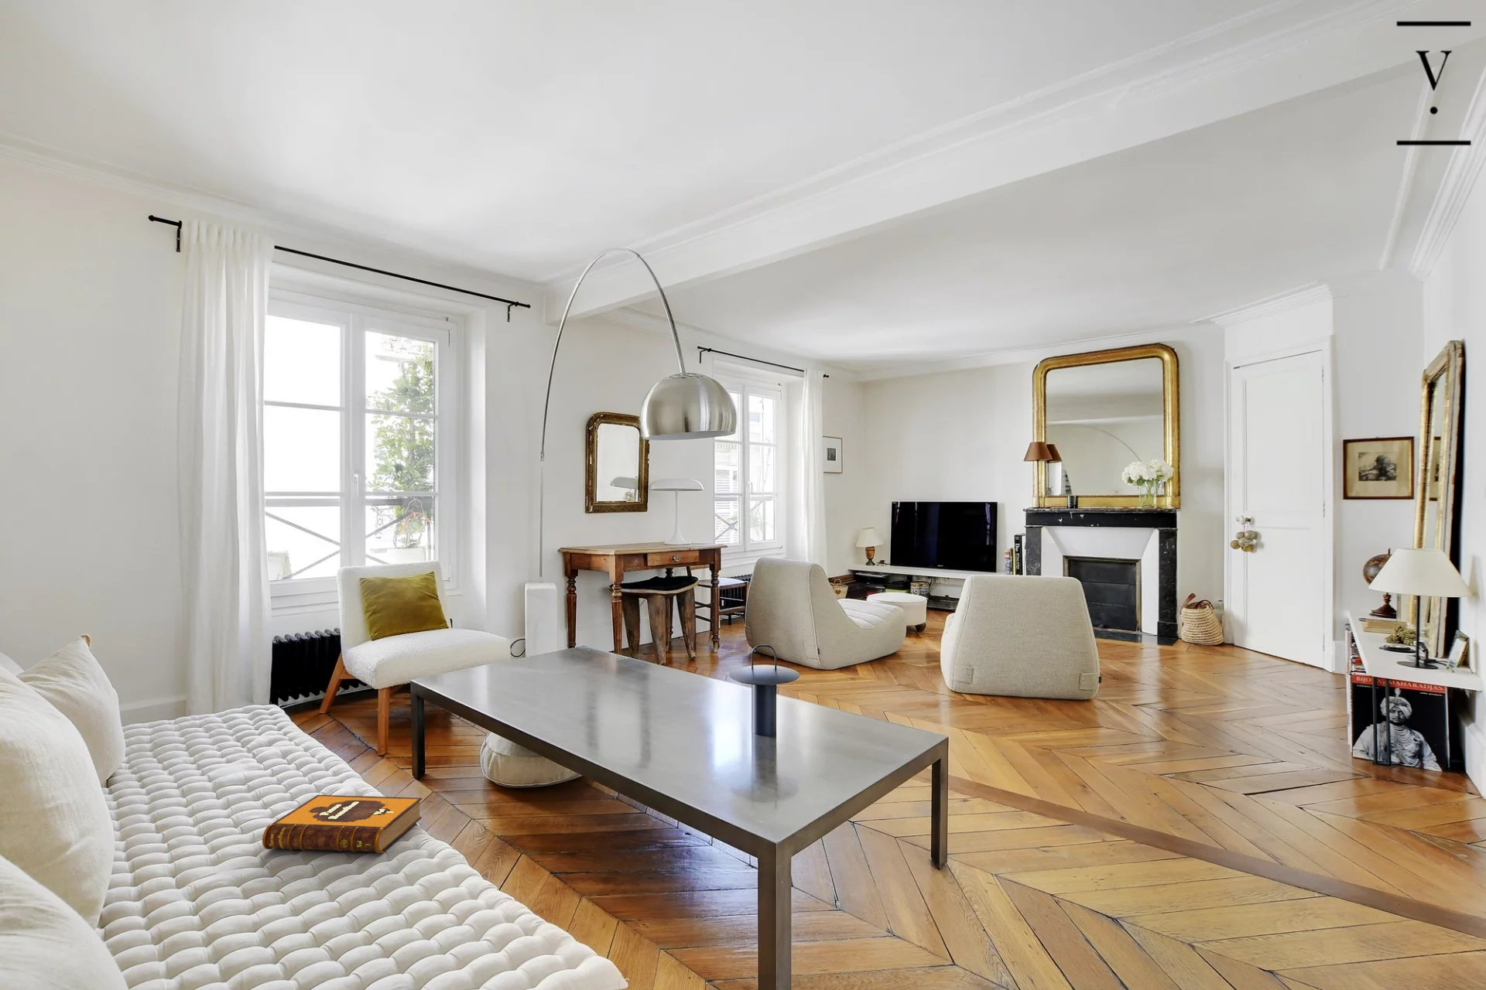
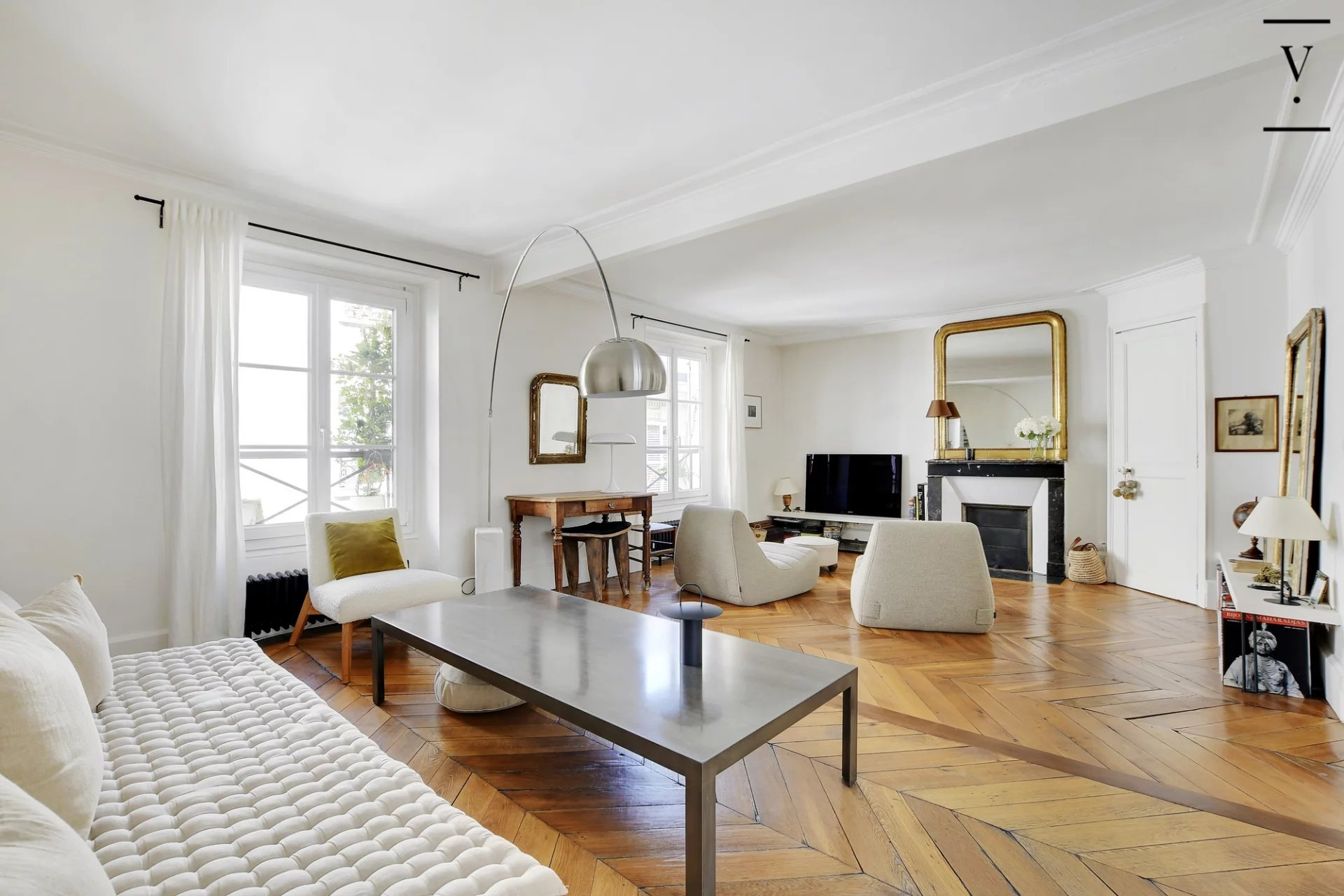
- hardback book (345, 824)
